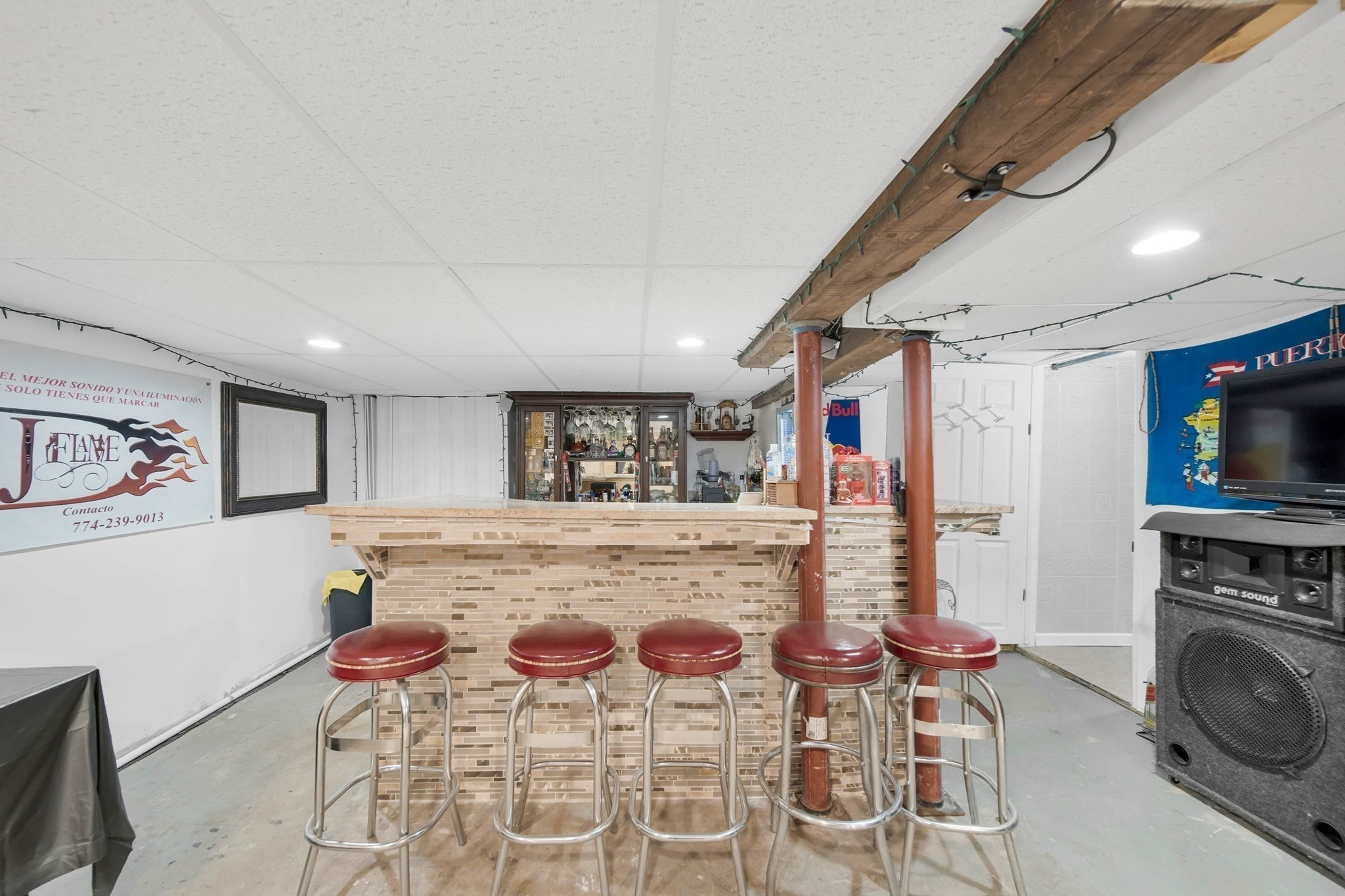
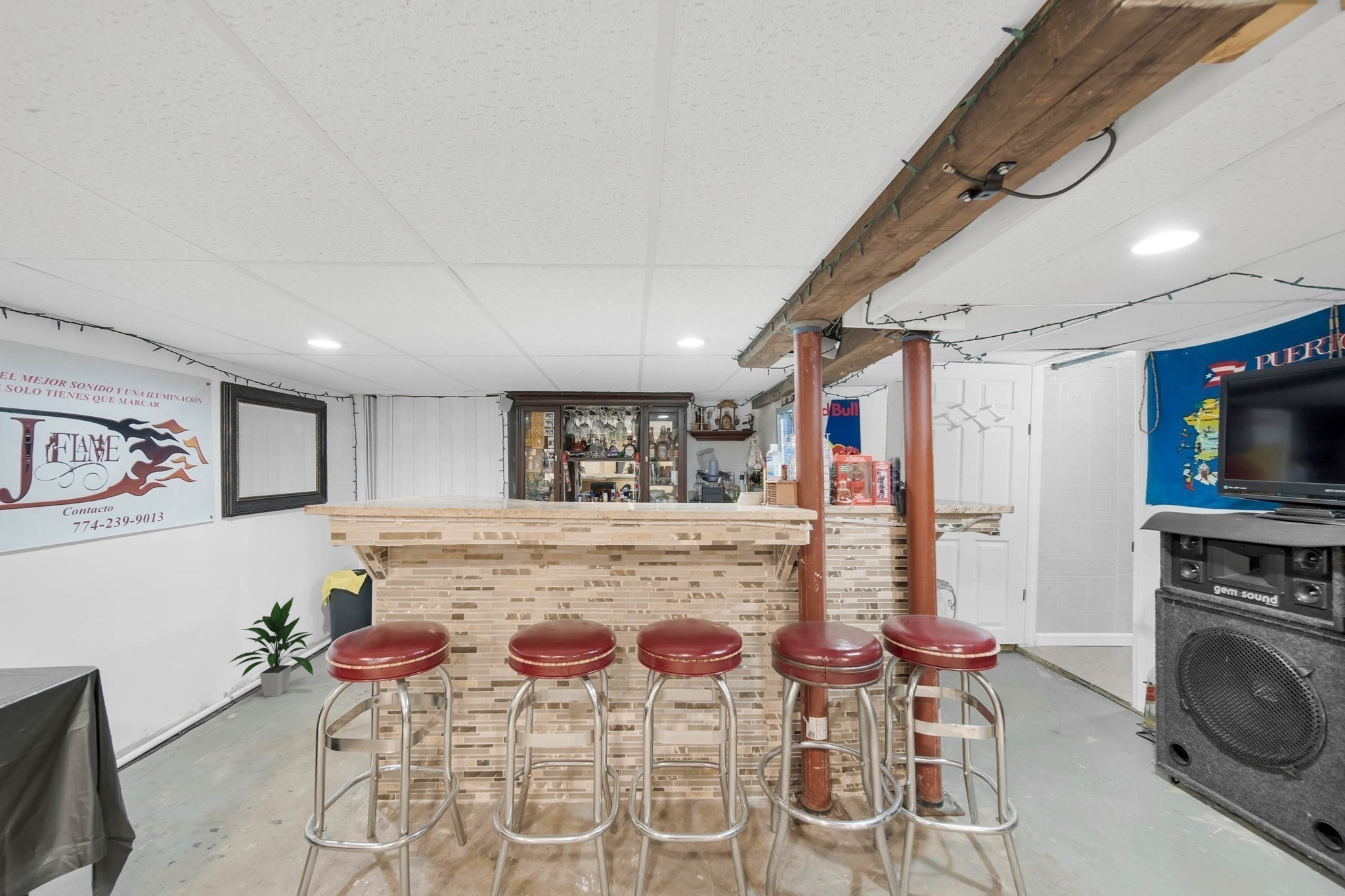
+ indoor plant (277, 649)
